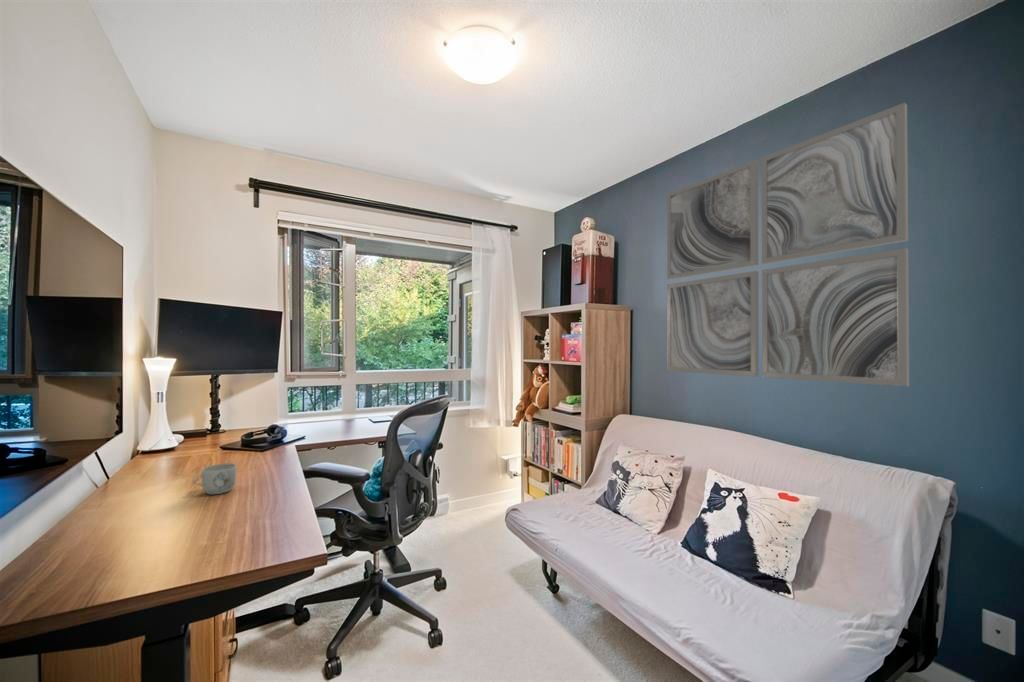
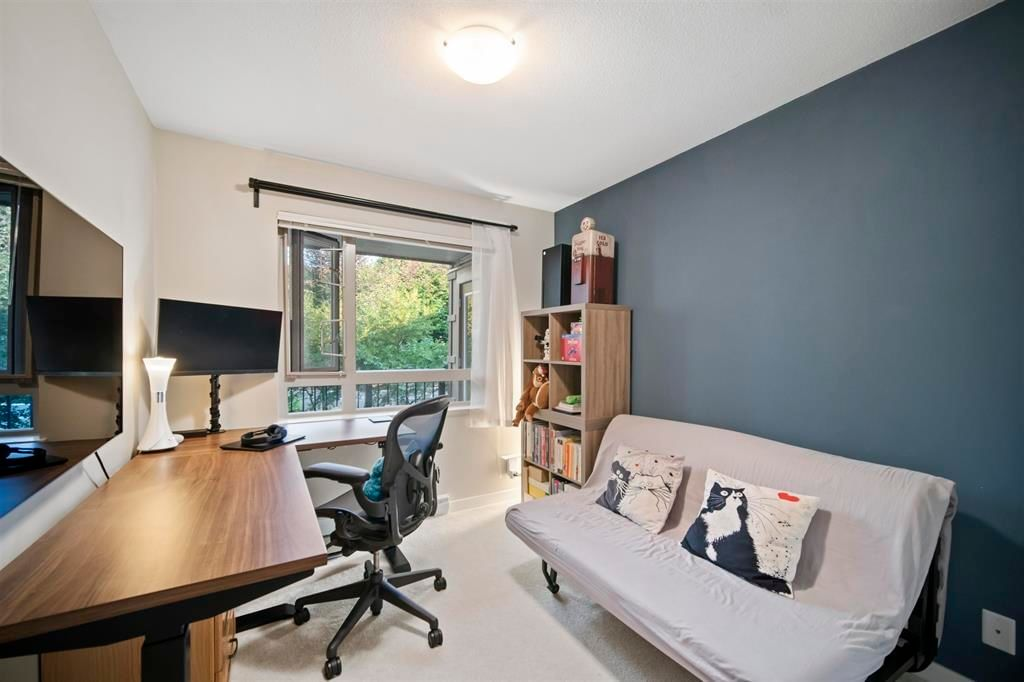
- wall art (757, 265)
- mug (214, 480)
